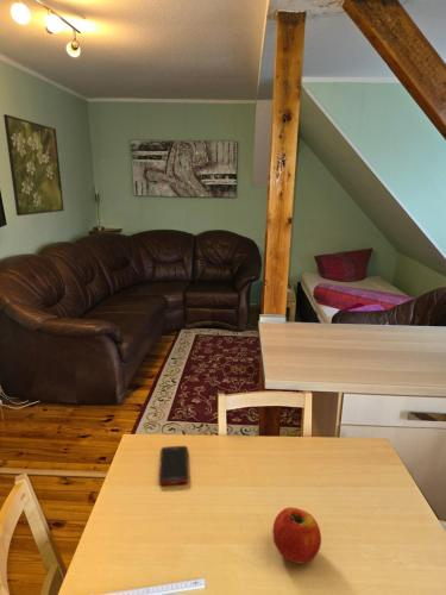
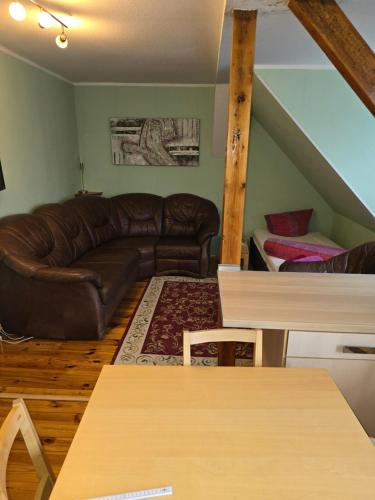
- cell phone (174, 464)
- apple (296, 532)
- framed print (37, 169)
